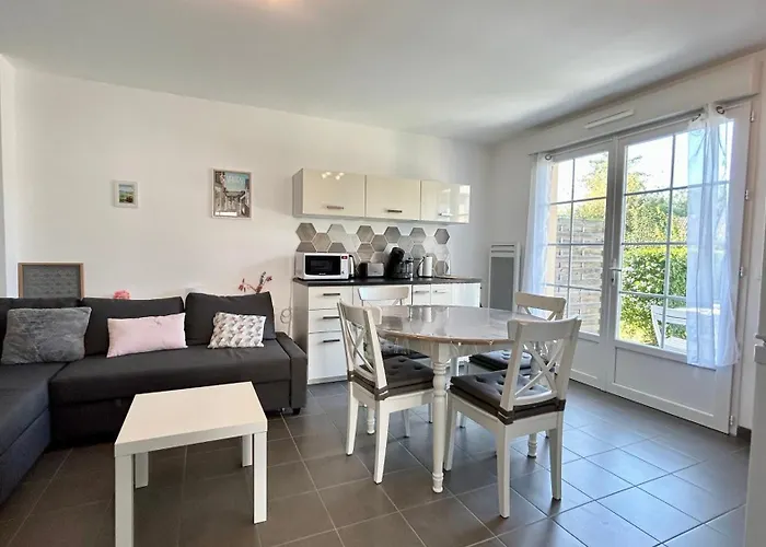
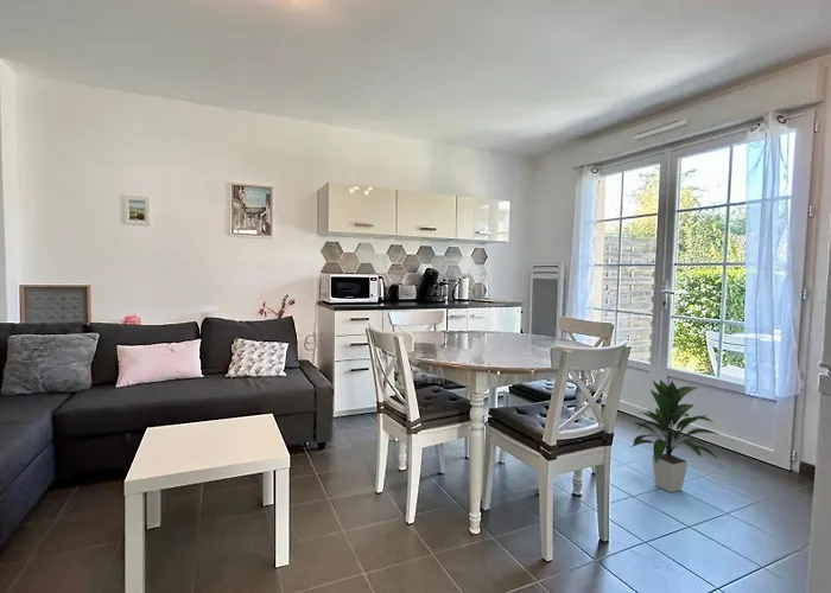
+ indoor plant (668, 432)
